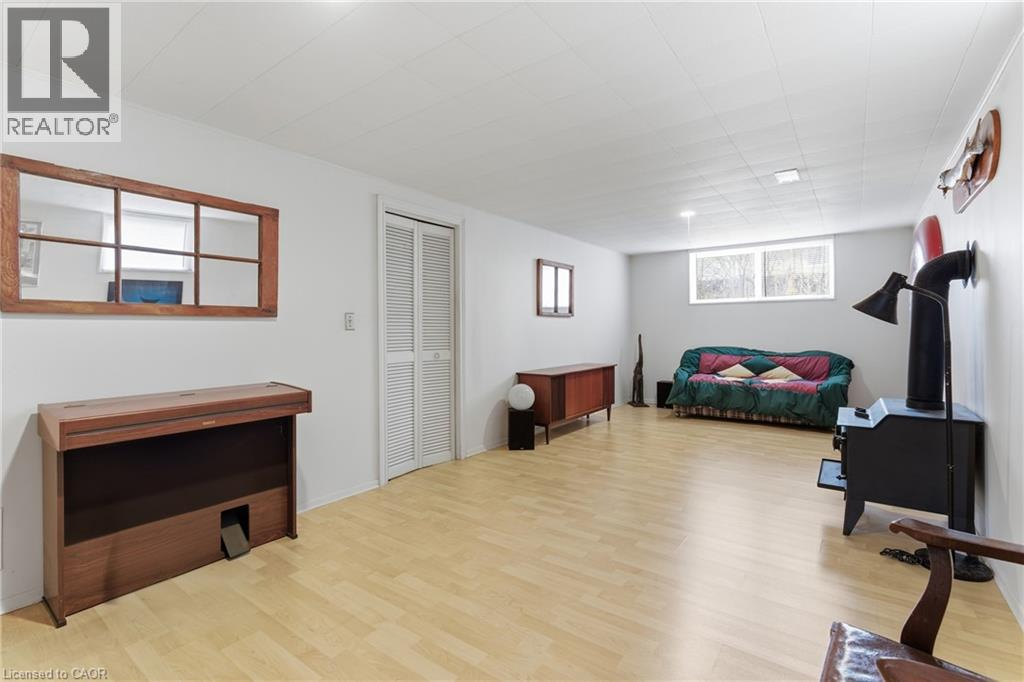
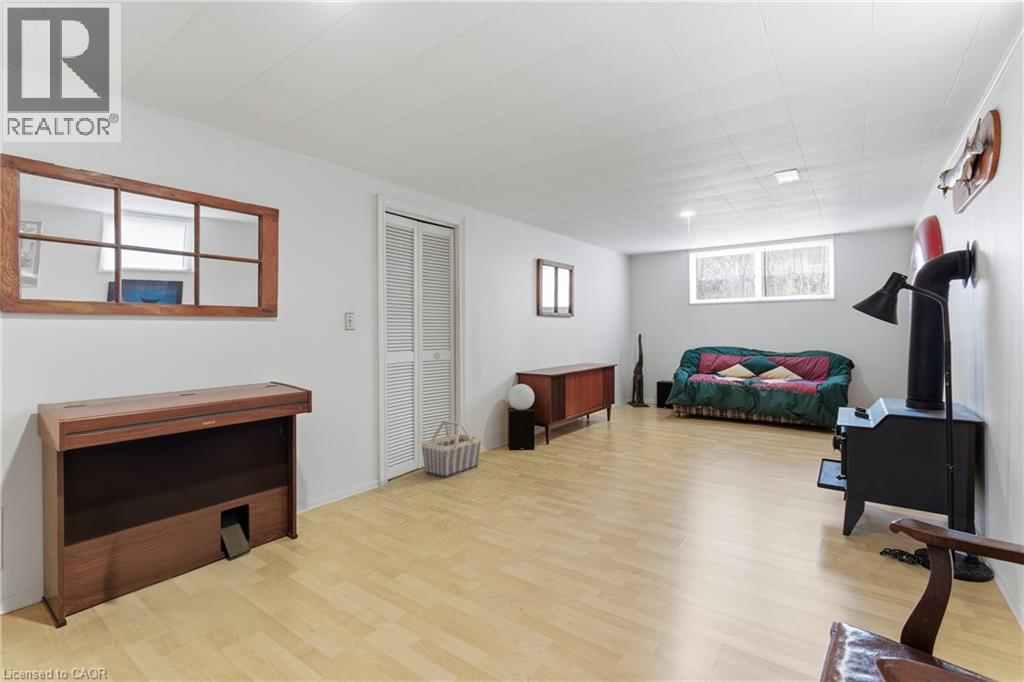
+ basket (452, 446)
